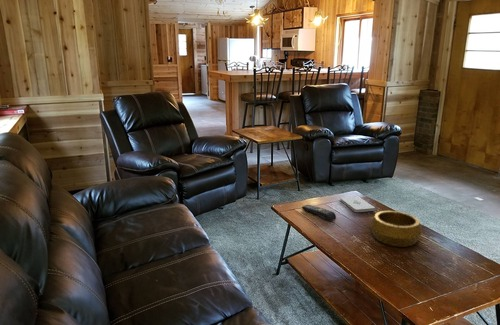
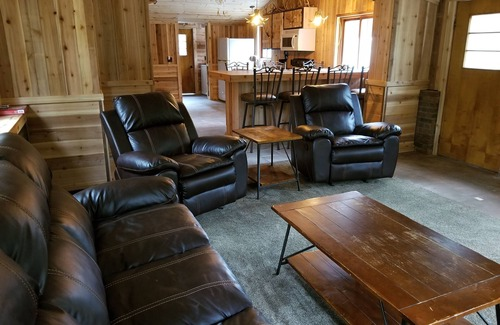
- remote control (318, 211)
- notepad (356, 203)
- decorative bowl (395, 228)
